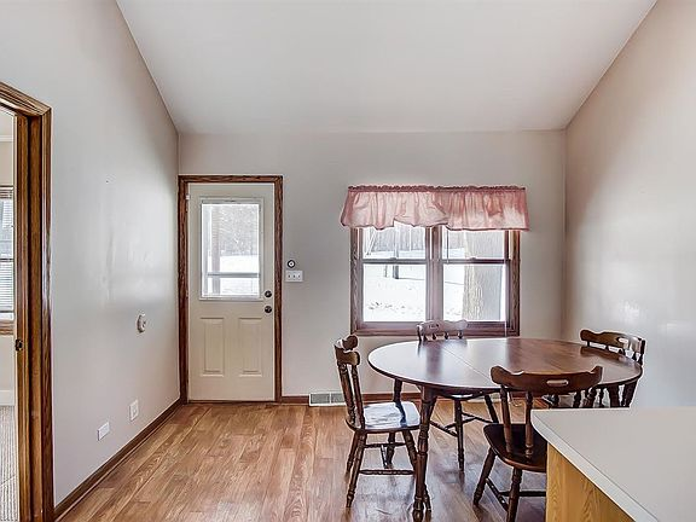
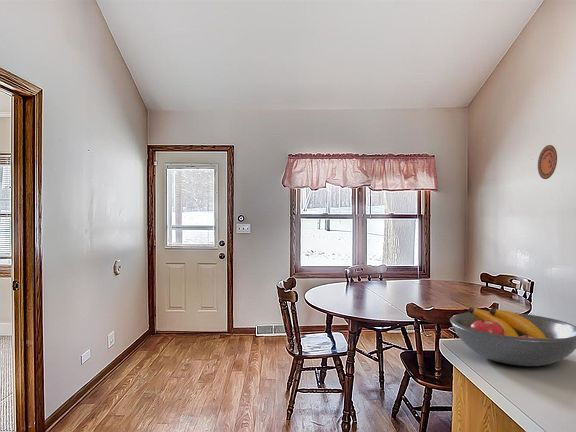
+ decorative plate (547, 162)
+ fruit bowl (513, 336)
